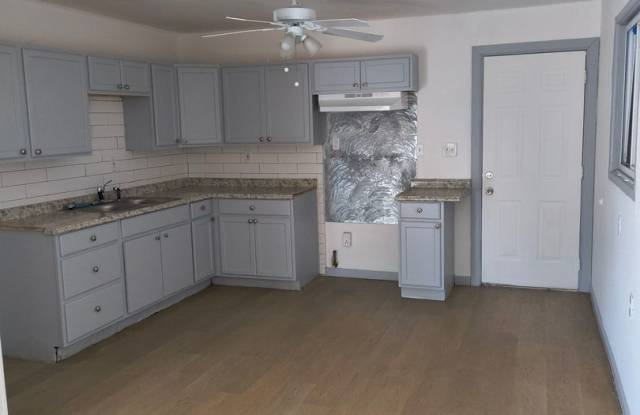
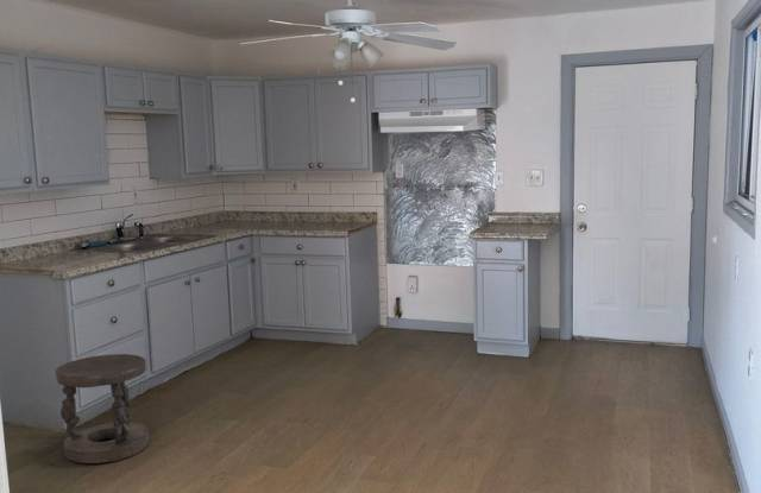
+ stool (112, 405)
